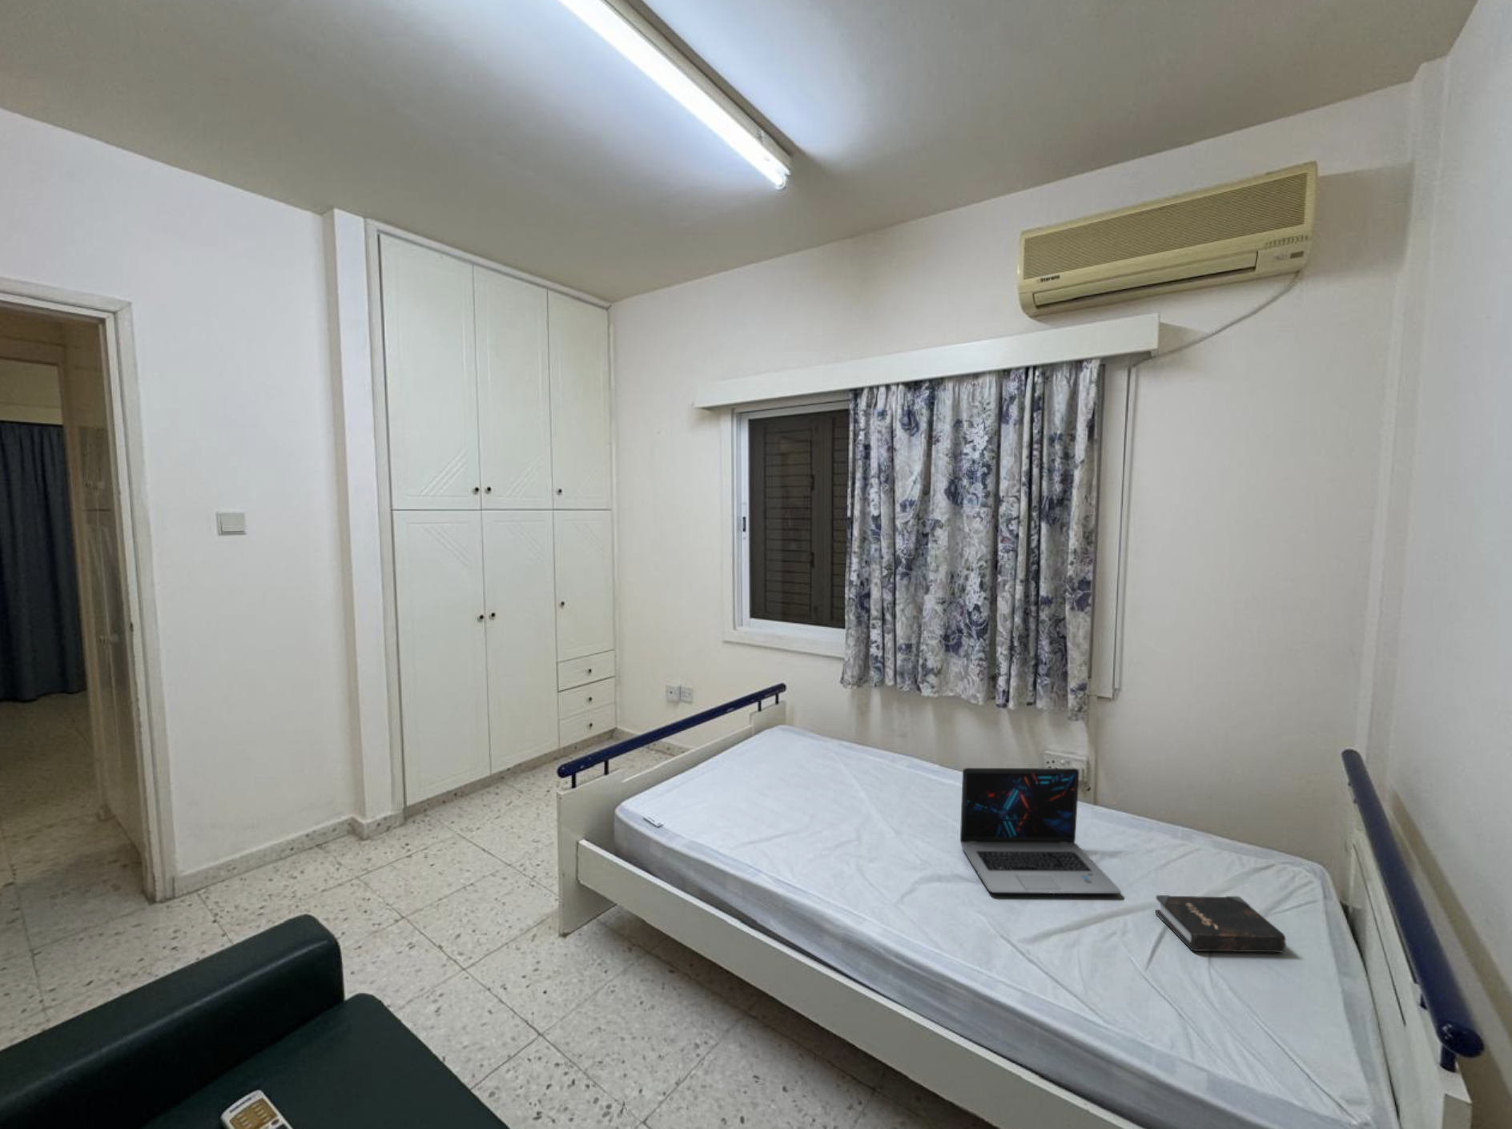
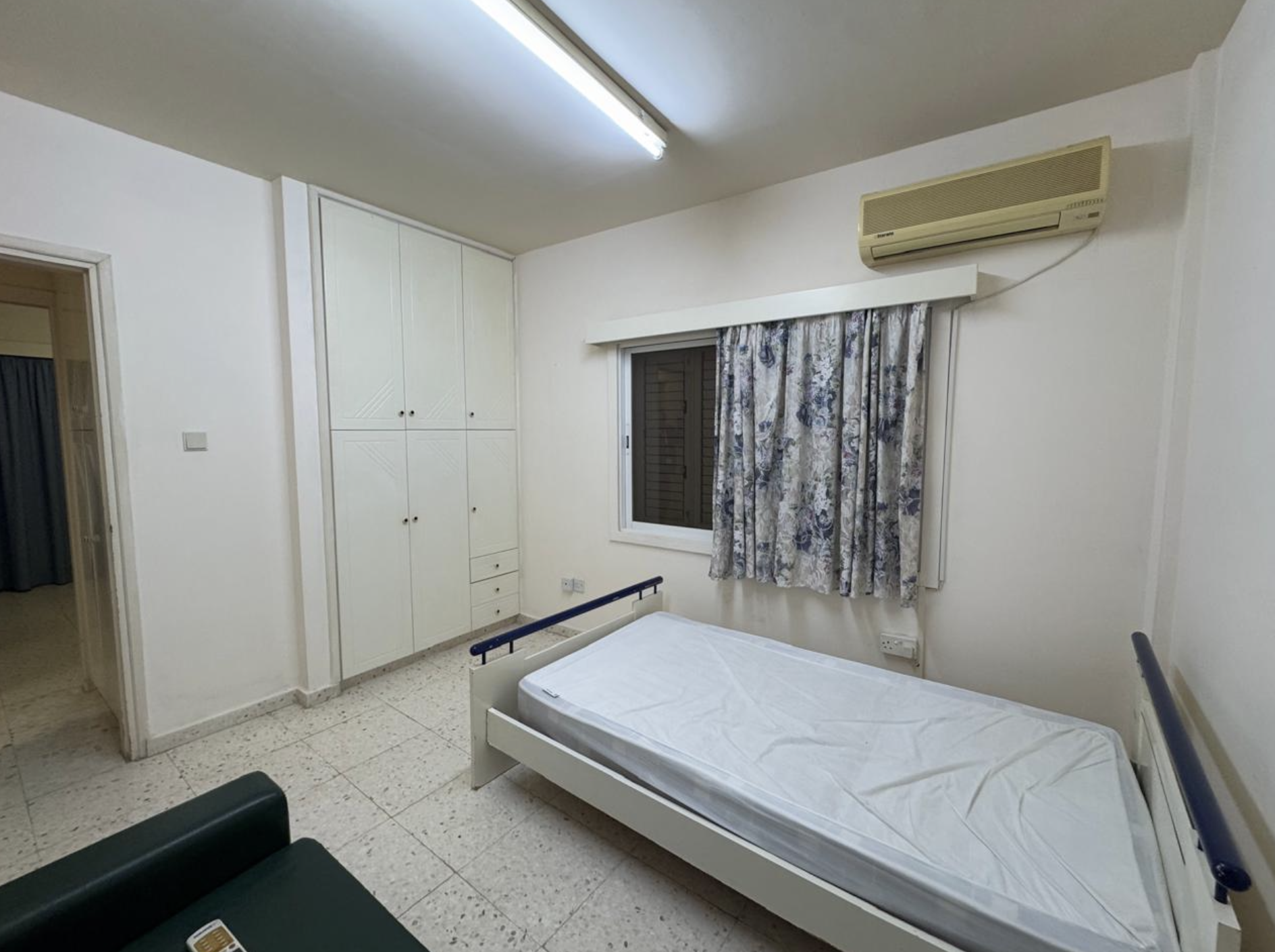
- laptop (1036, 828)
- hardback book (1217, 923)
